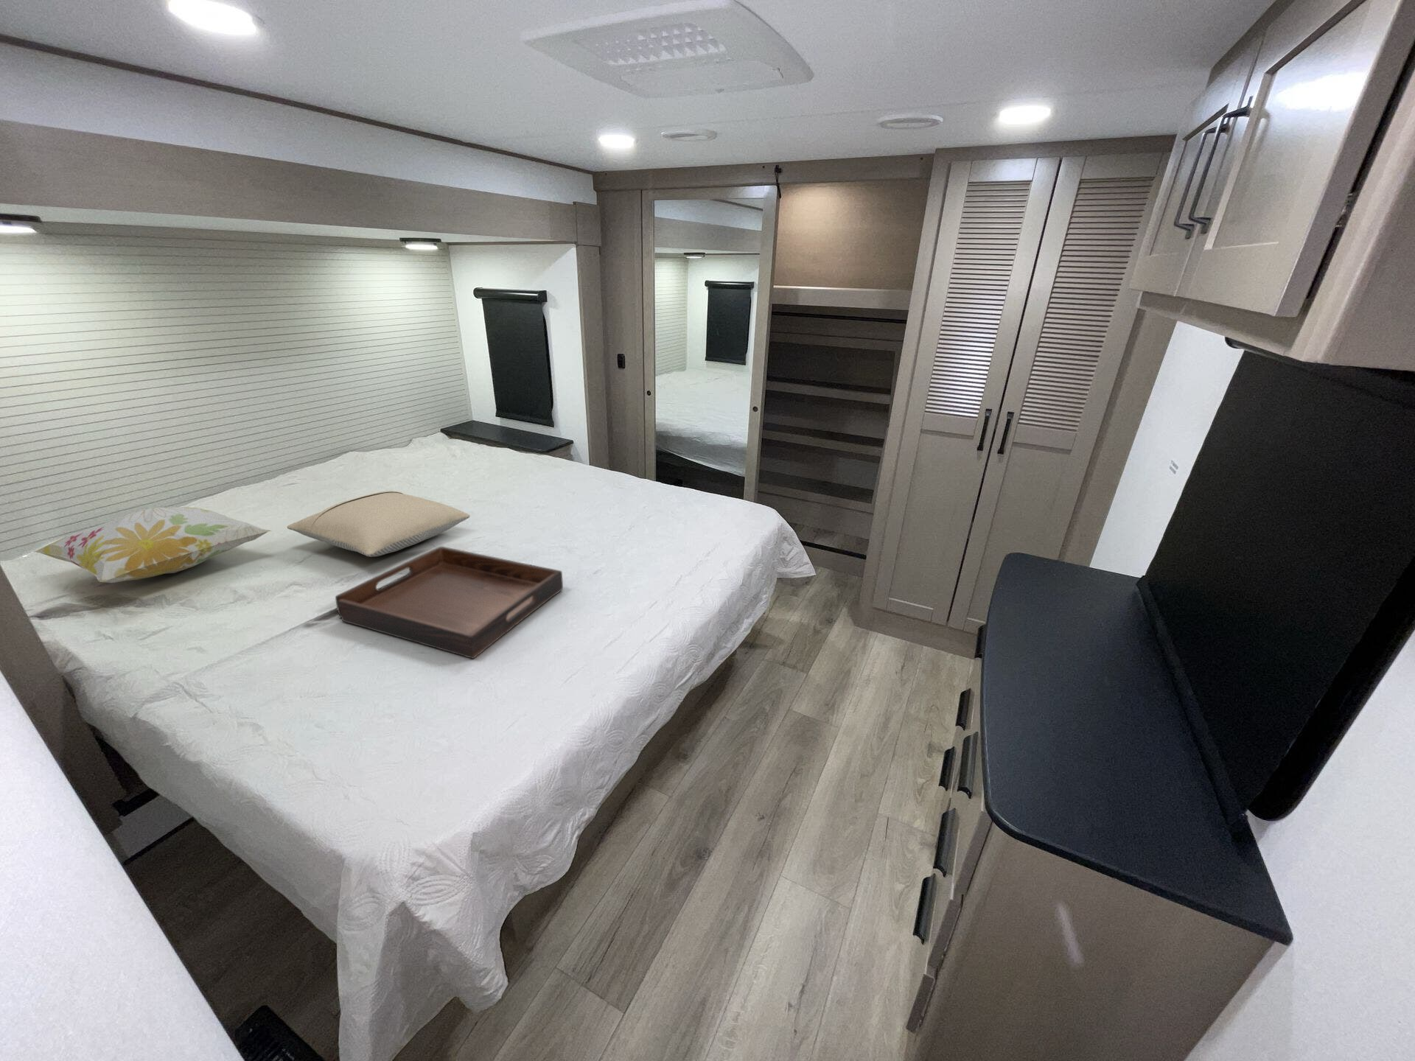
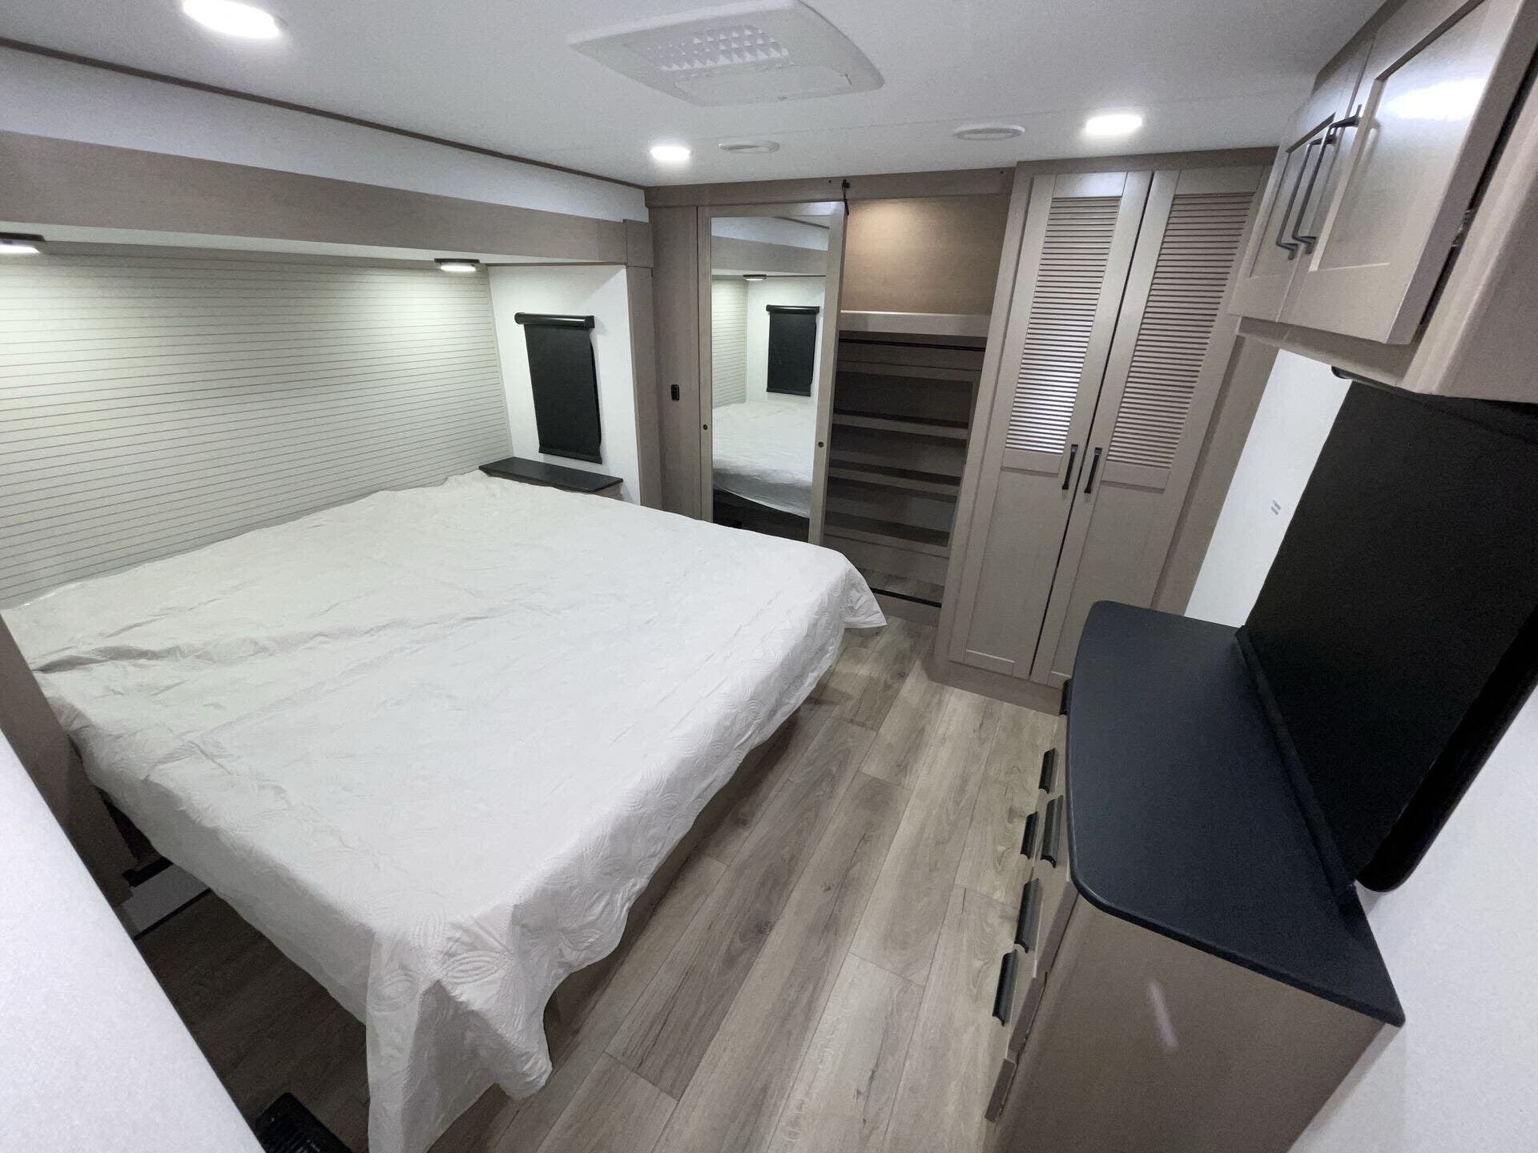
- decorative pillow (159, 541)
- pillow (383, 522)
- serving tray (453, 593)
